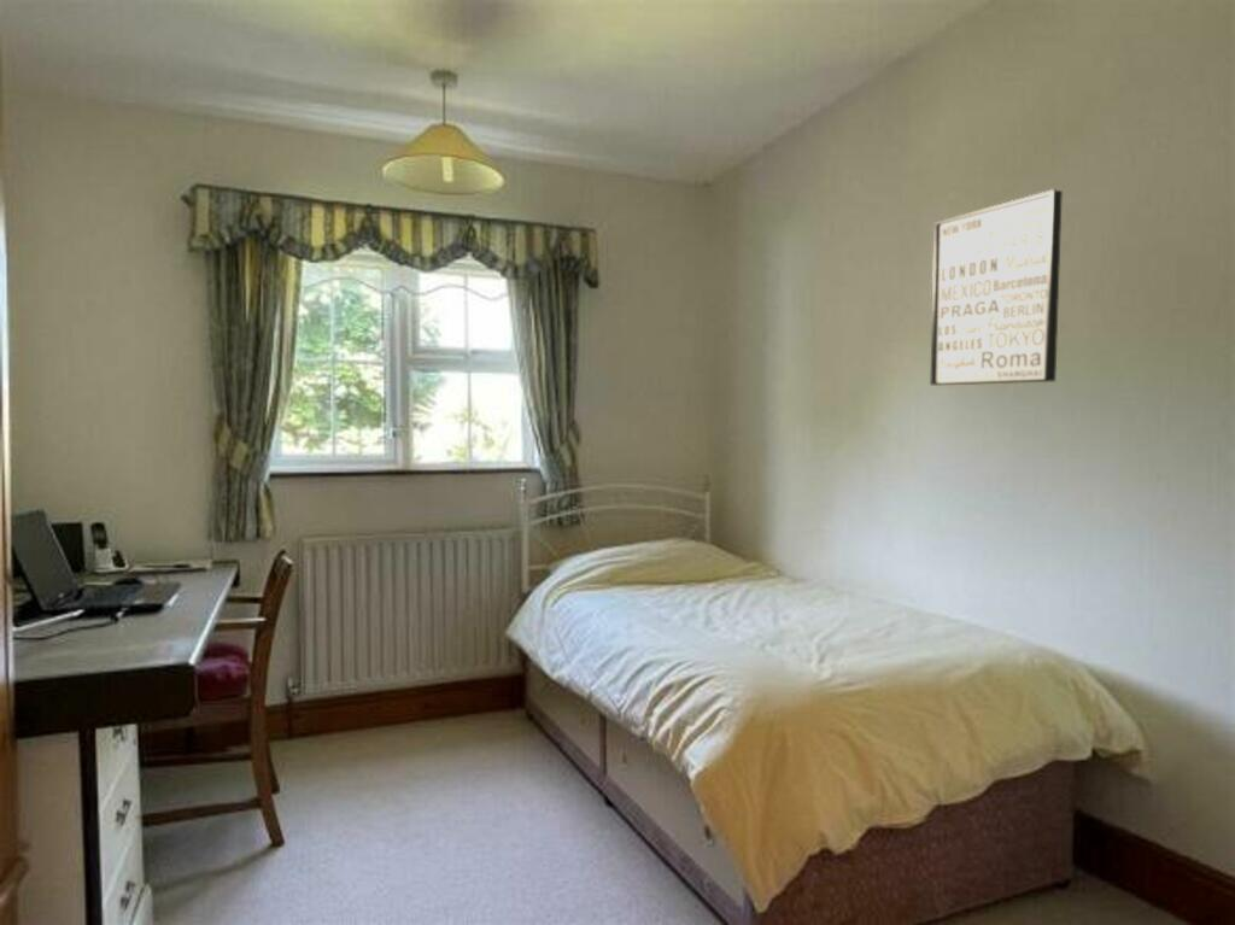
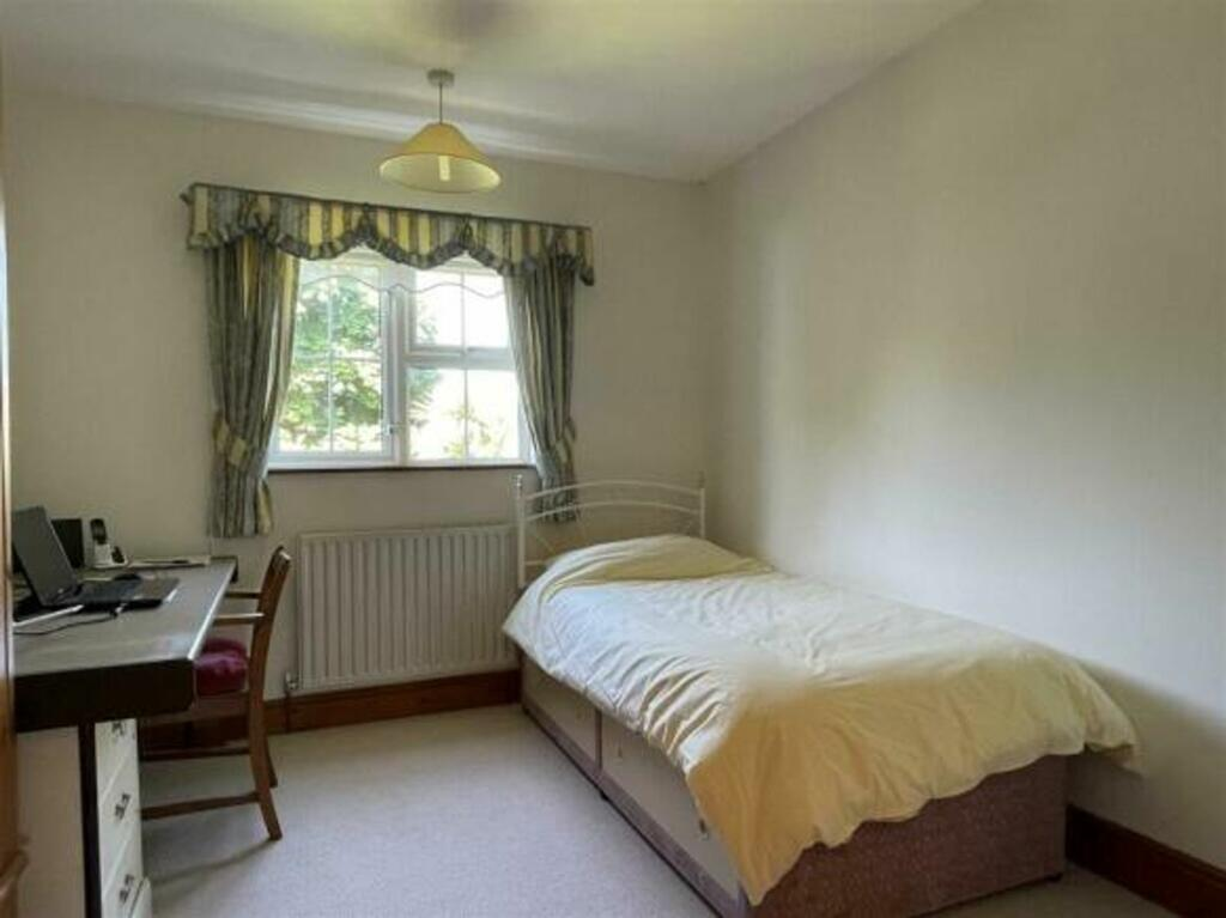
- wall art (990, 295)
